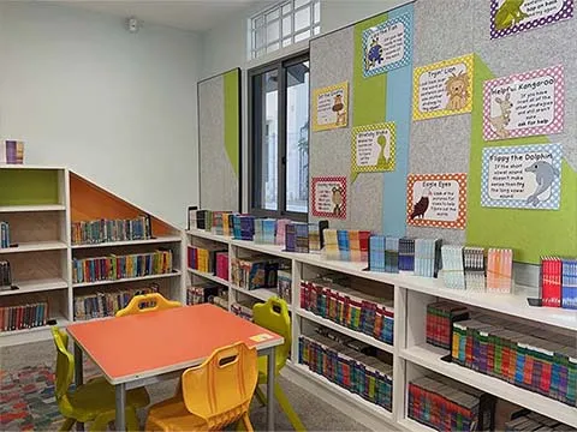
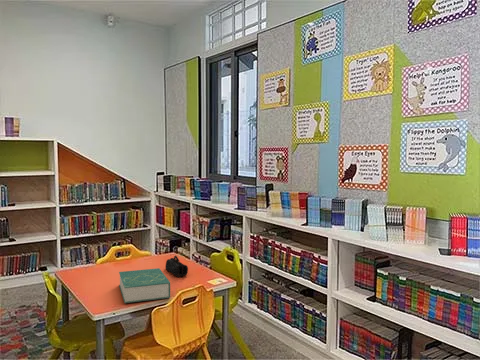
+ pencil case (176, 264)
+ book (143, 284)
